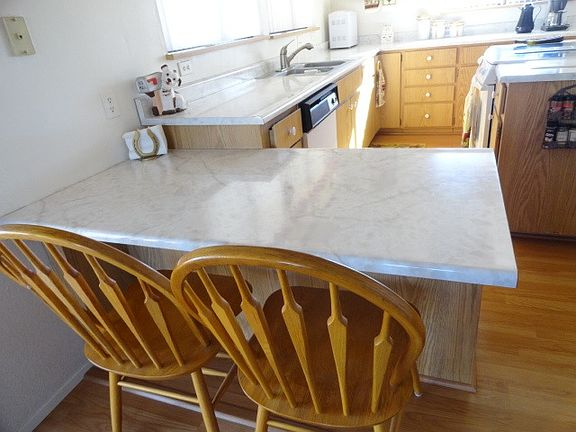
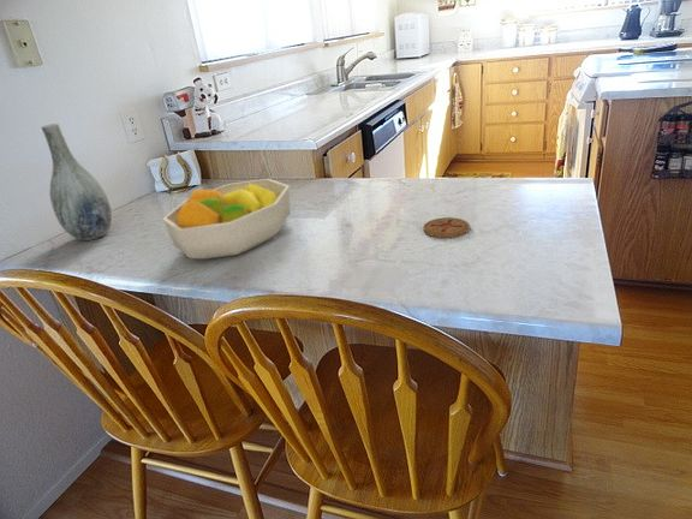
+ vase (73, 183)
+ coaster (446, 227)
+ fruit bowl (231, 211)
